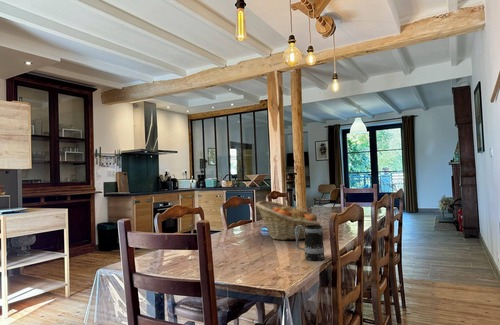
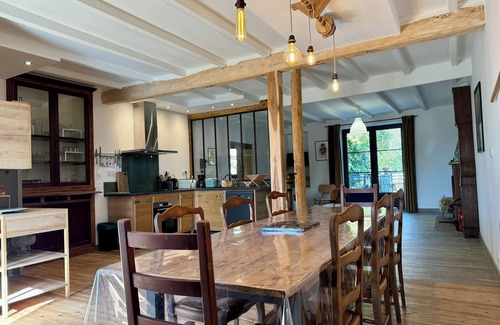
- mug (309, 241)
- fruit basket (287, 218)
